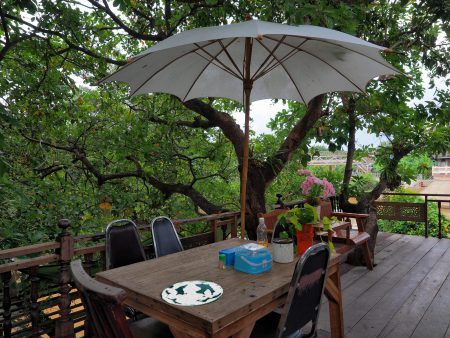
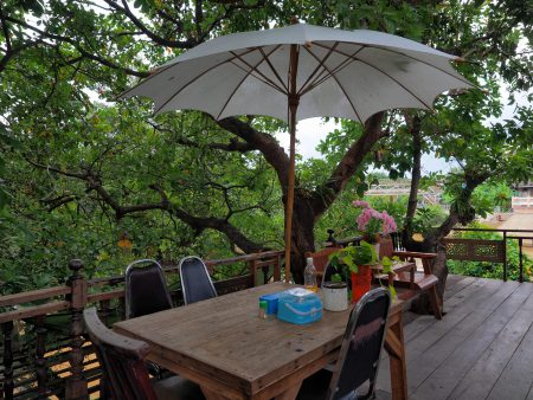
- plate (192, 289)
